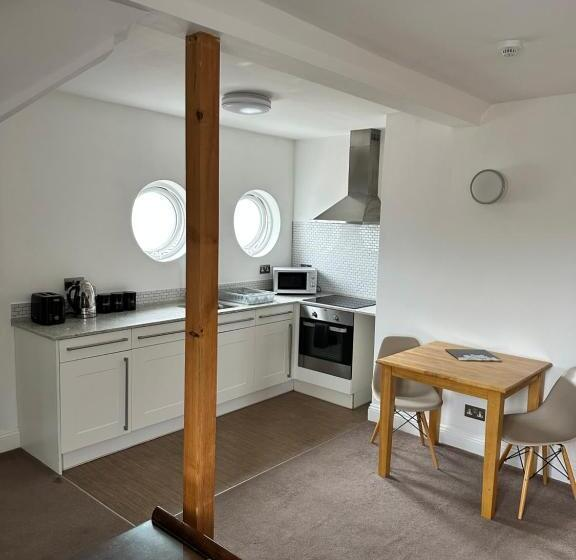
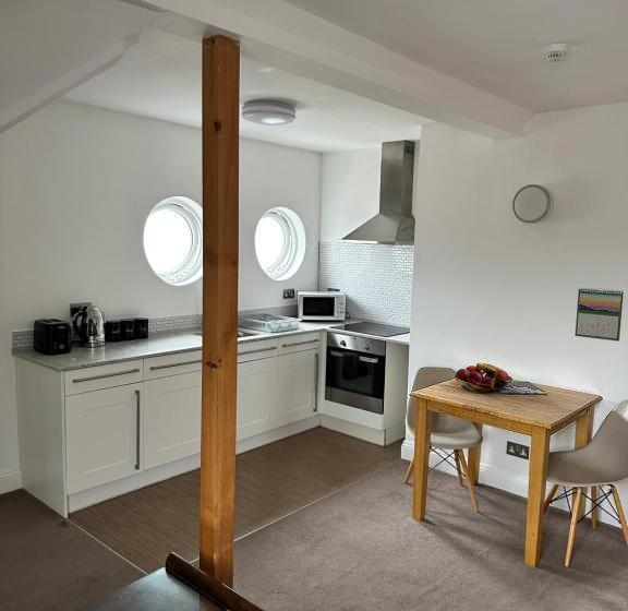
+ fruit basket (482, 376)
+ calendar (599, 313)
